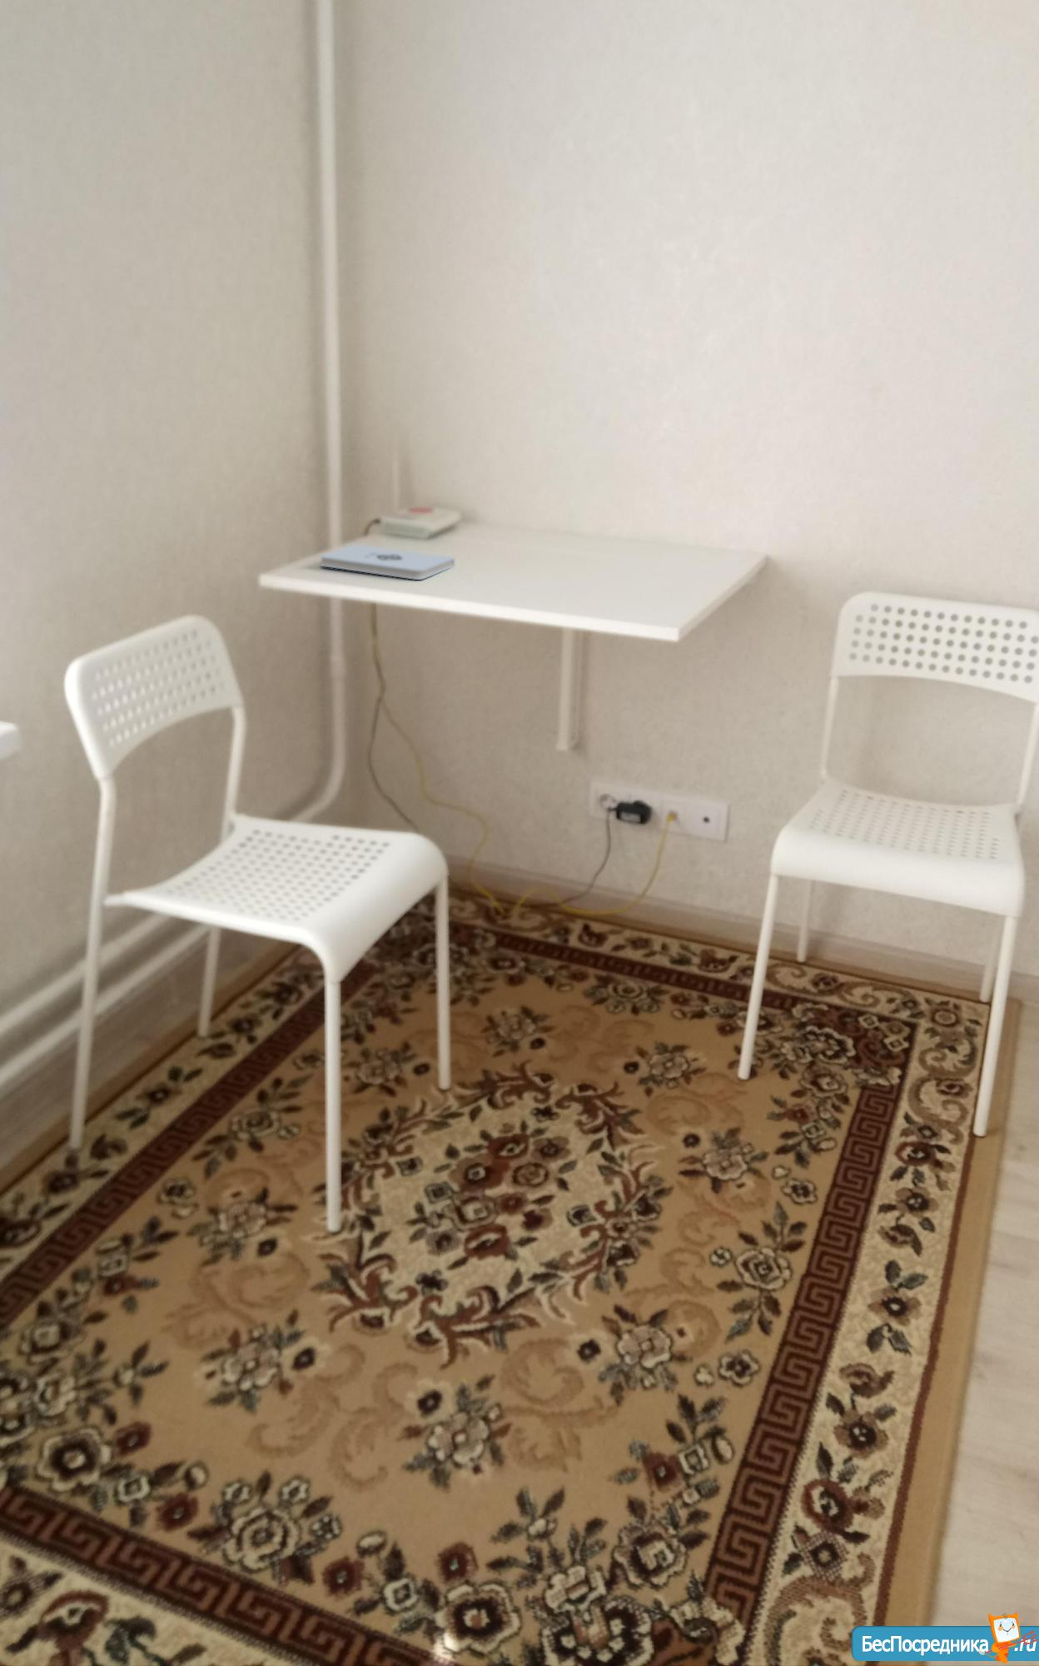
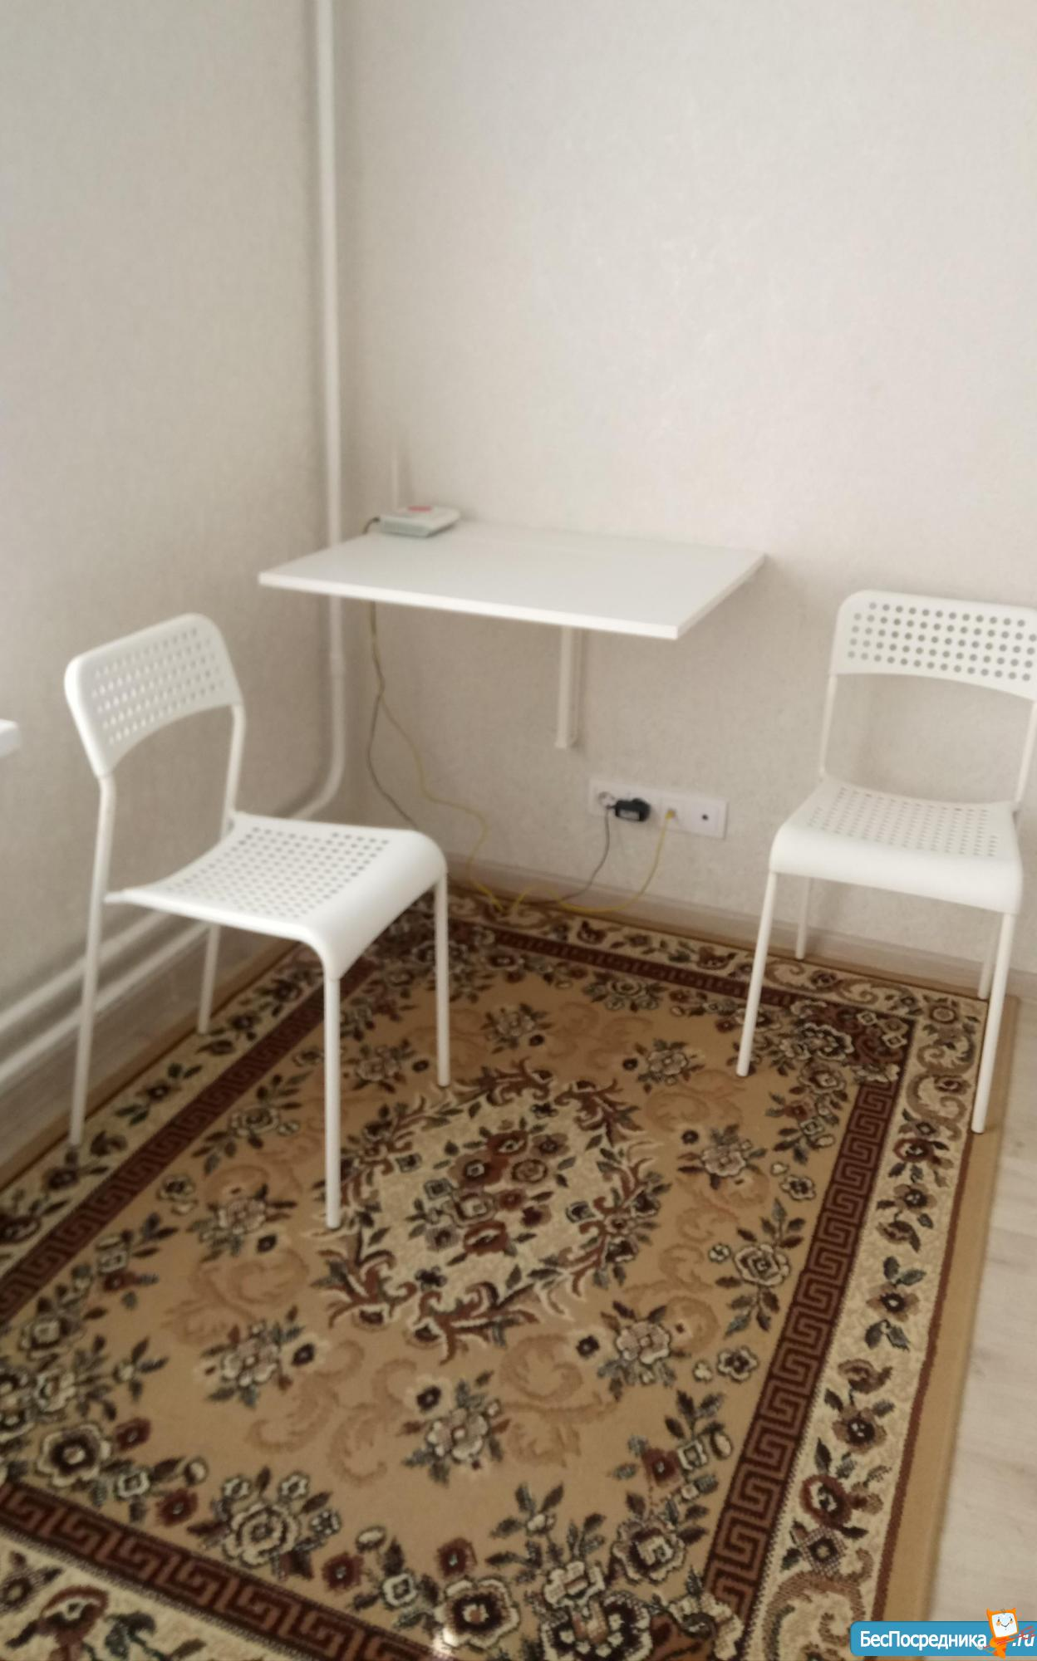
- notepad (387, 562)
